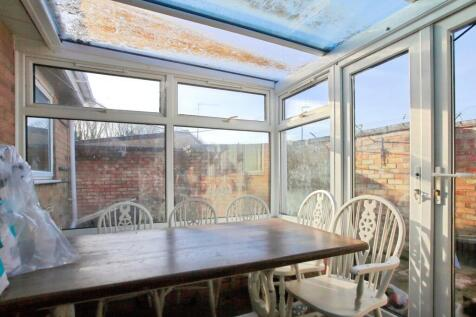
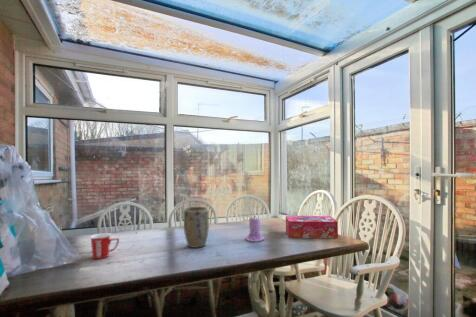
+ tissue box (310, 226)
+ candle (254, 226)
+ mug (105, 245)
+ plant pot (196, 226)
